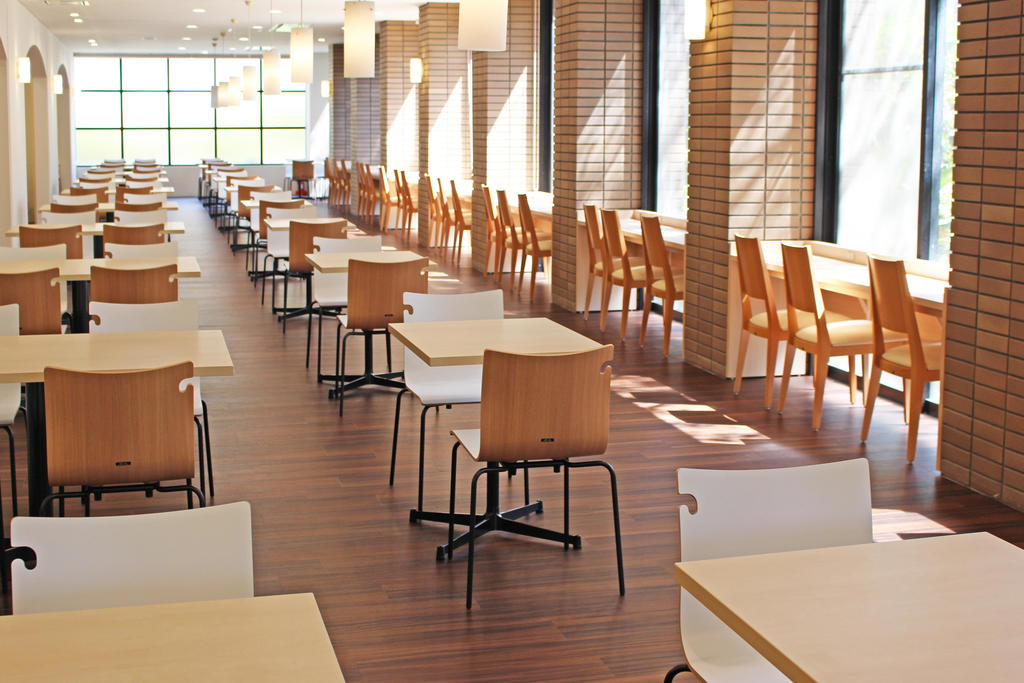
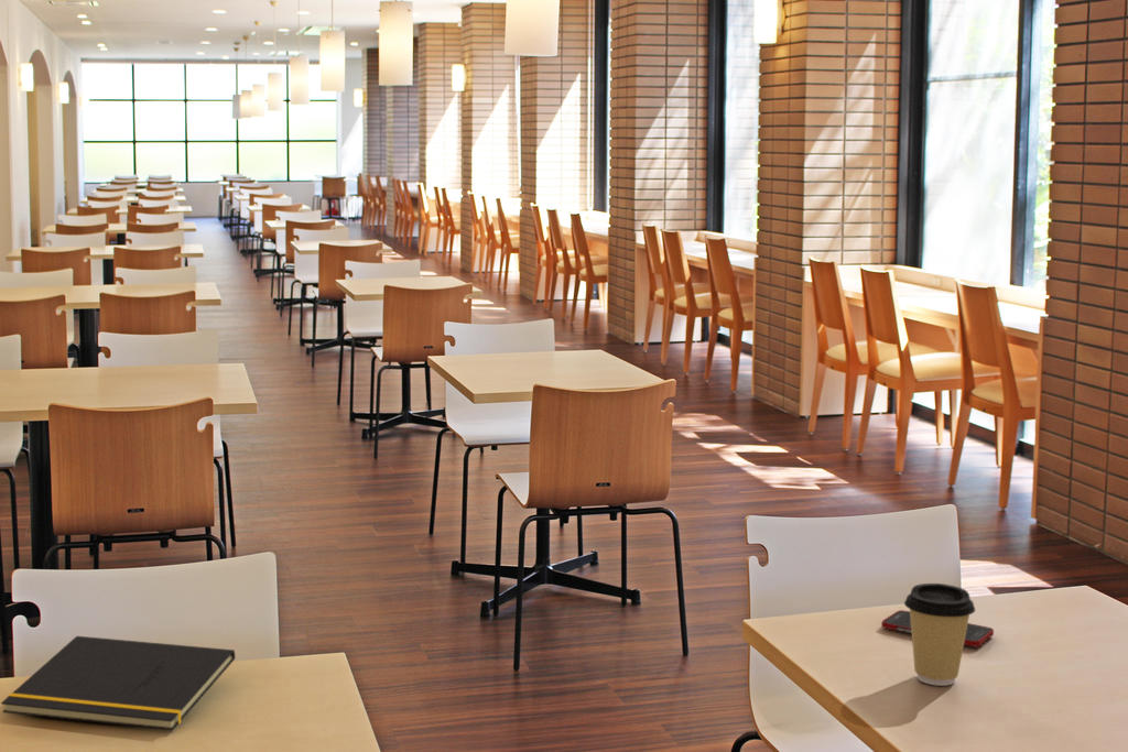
+ notepad (121, 679)
+ coffee cup (937, 635)
+ cell phone (911, 631)
